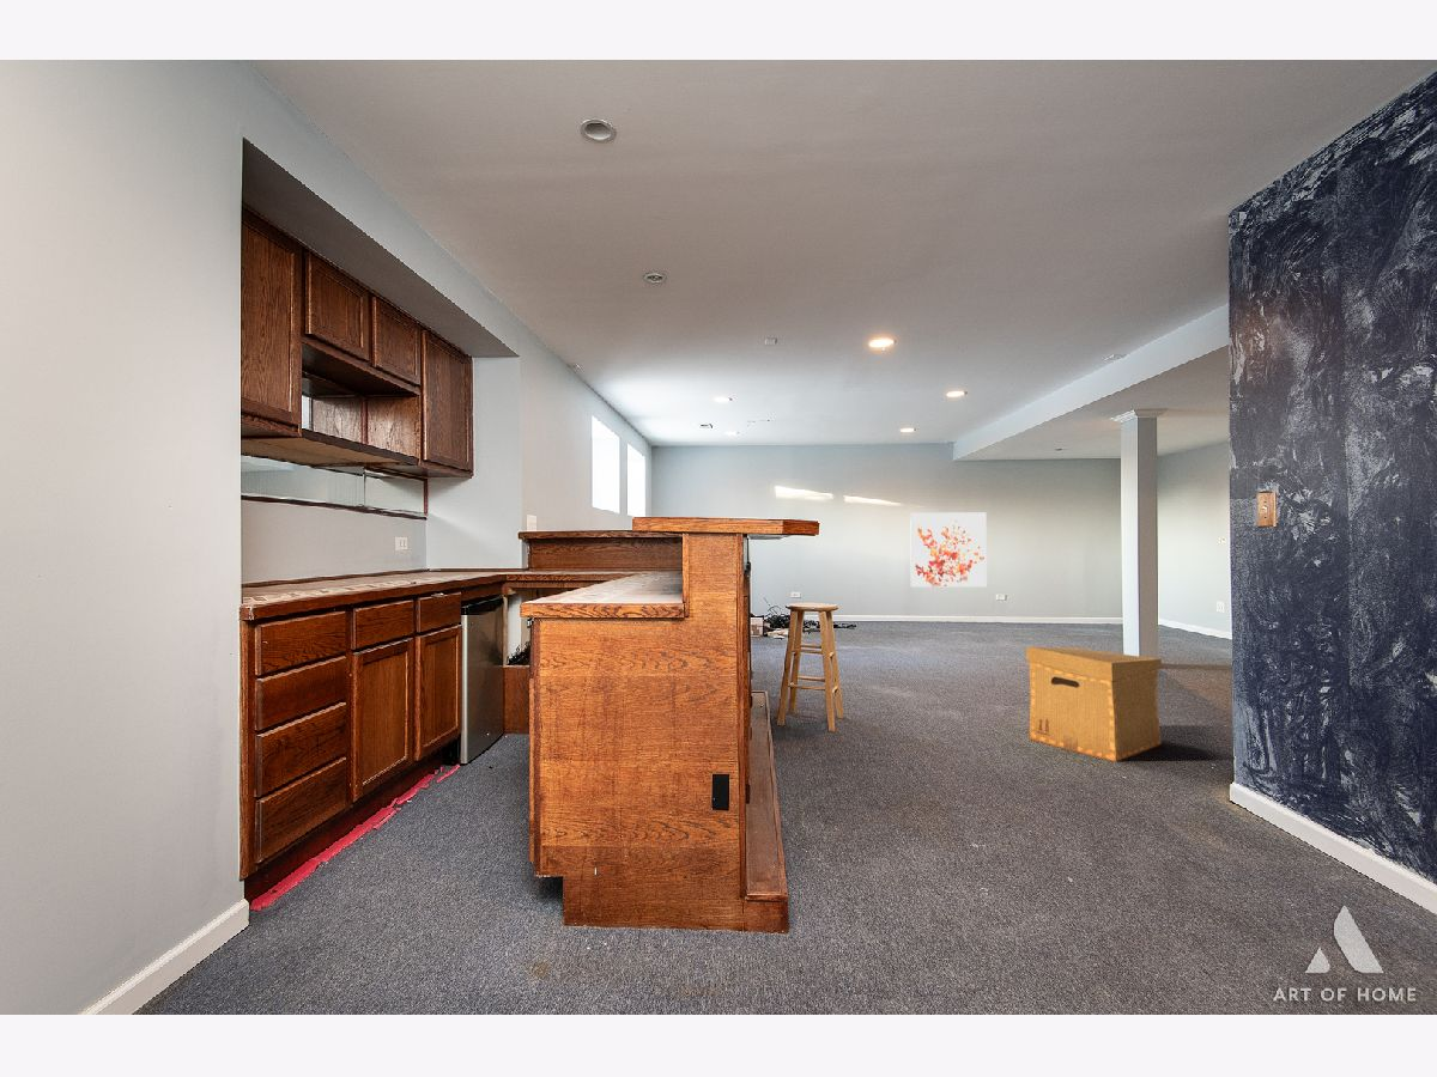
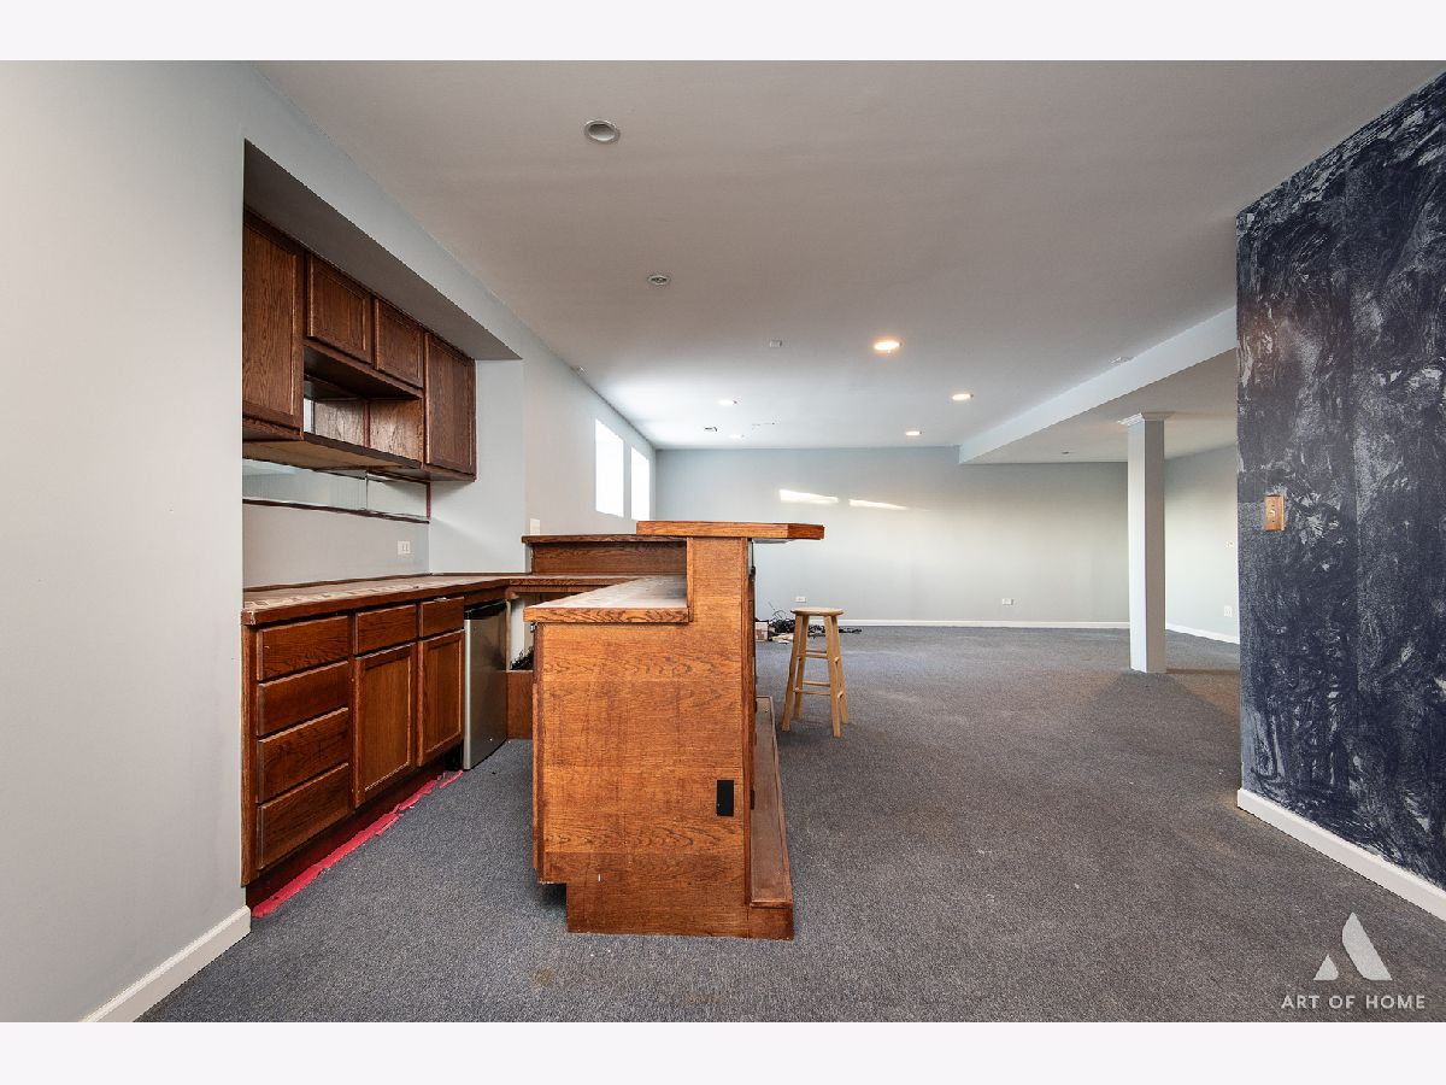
- cardboard box (1093, 694)
- wall art (948, 549)
